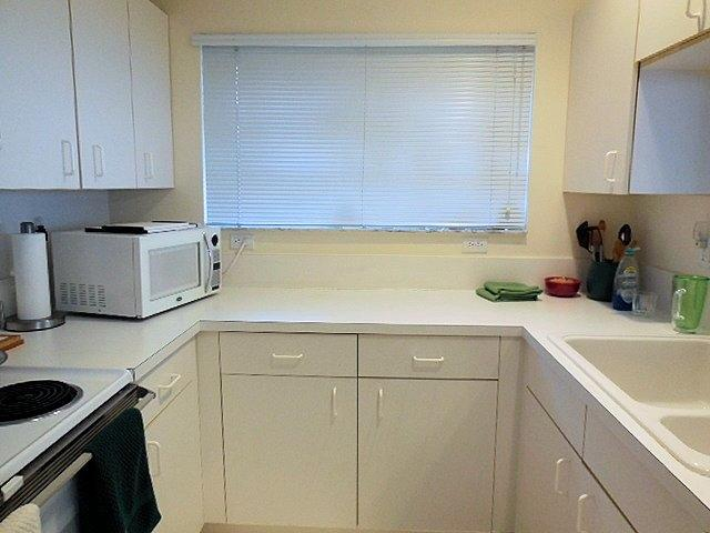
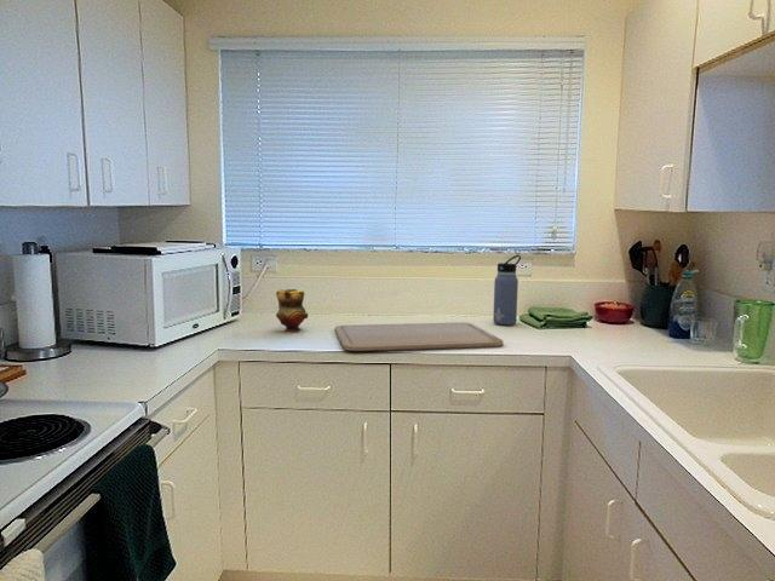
+ water bottle (506, 288)
+ teapot (292, 306)
+ chopping board (414, 334)
